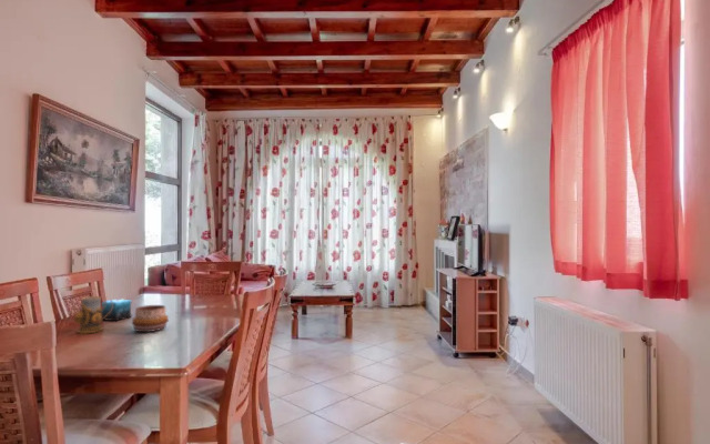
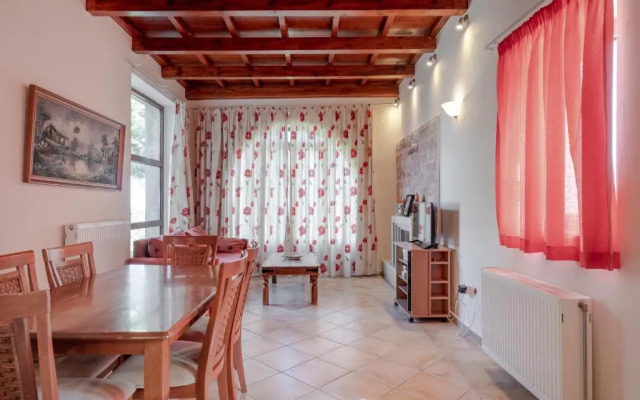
- candle (115, 305)
- mug (93, 313)
- decorative bowl (150, 317)
